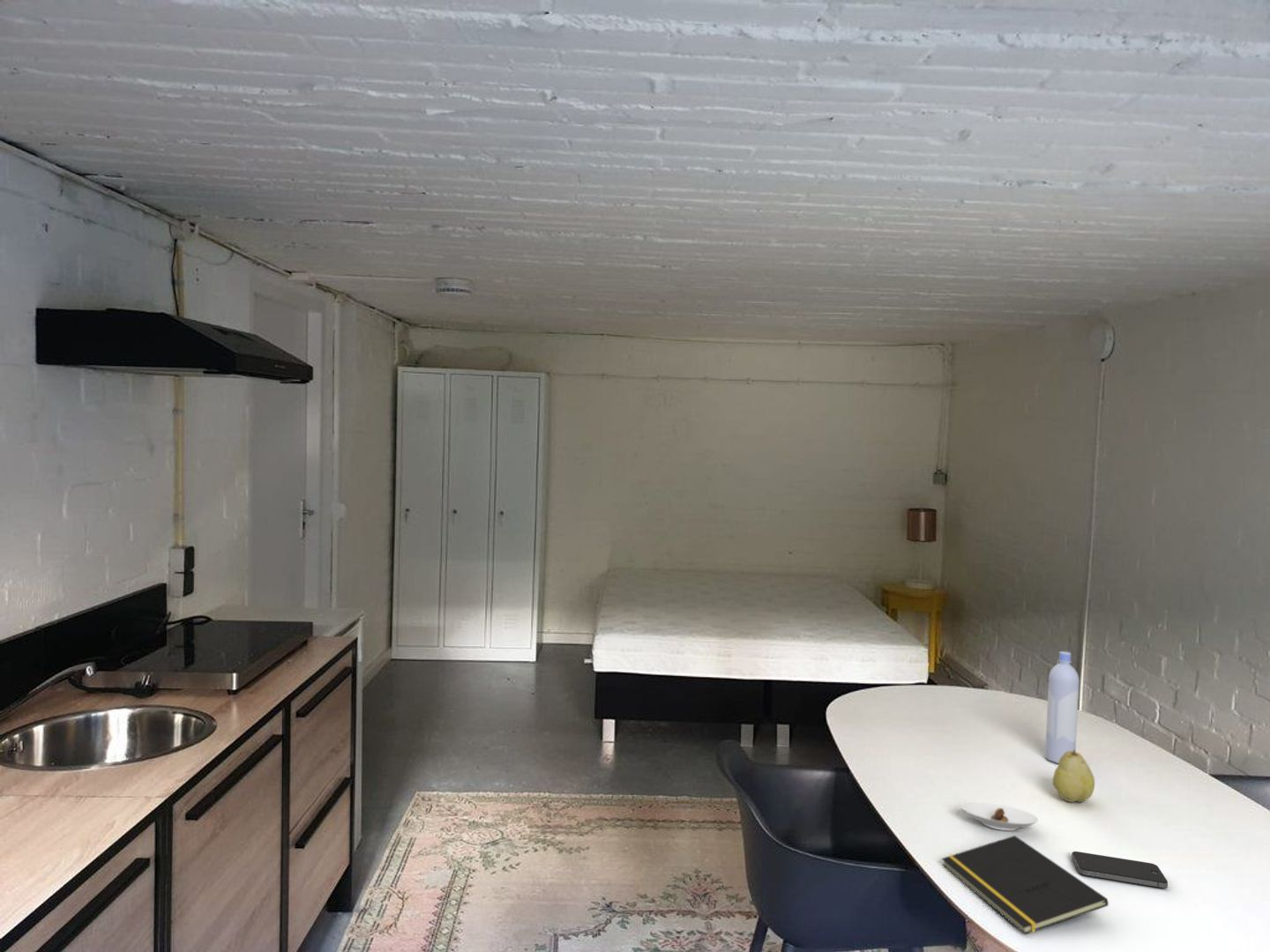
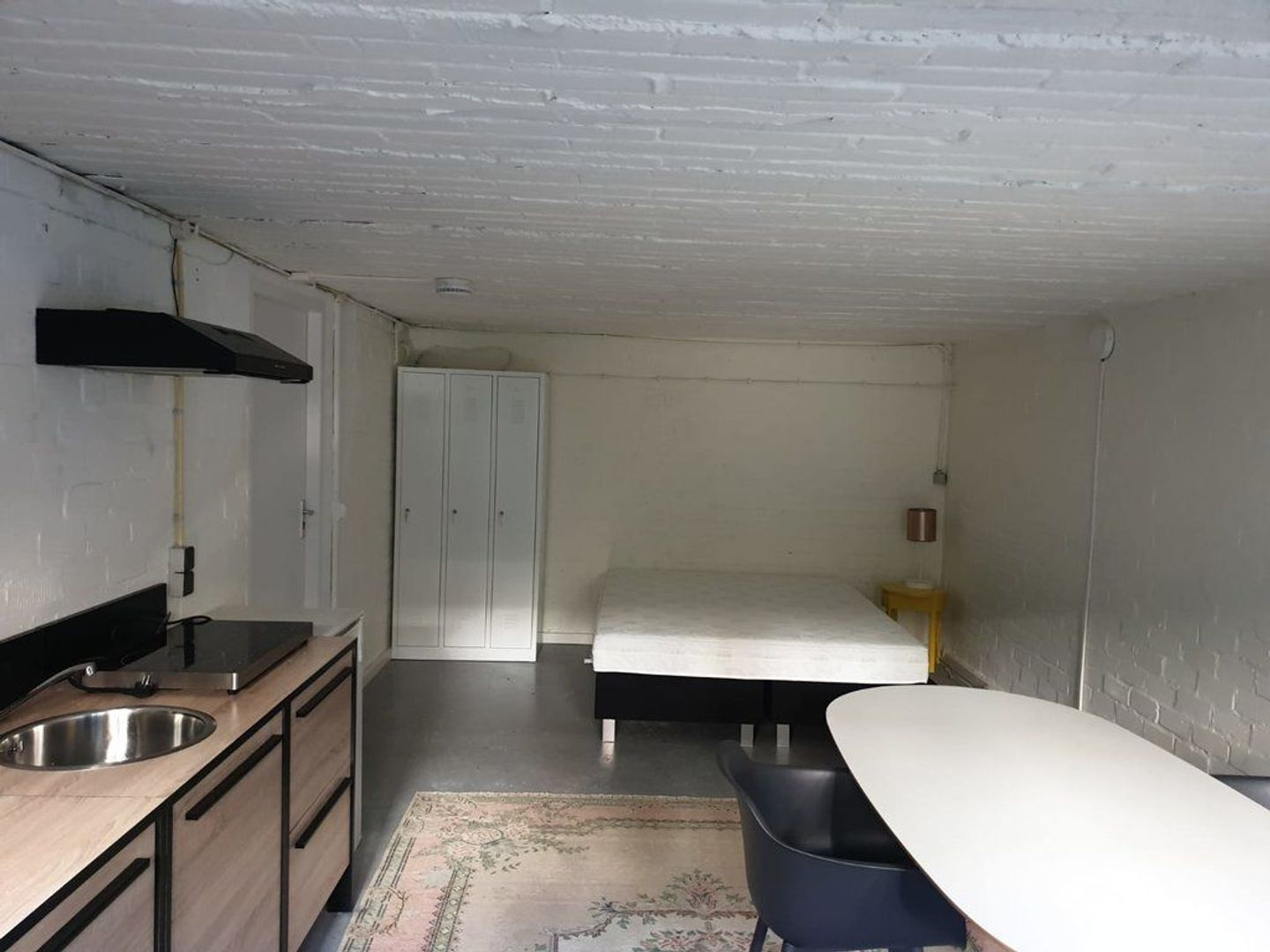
- bottle (1062, 706)
- saucer (998, 817)
- notepad (1020, 881)
- fruit (1072, 773)
- smartphone (1117, 869)
